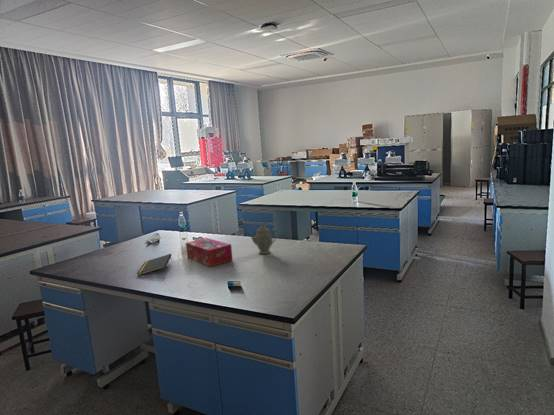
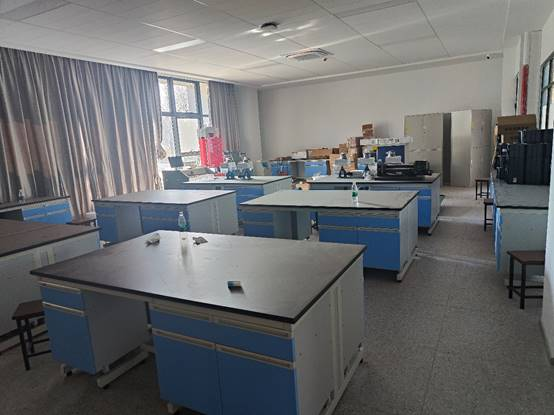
- notepad (154, 264)
- tissue box (208, 251)
- chinaware (263, 237)
